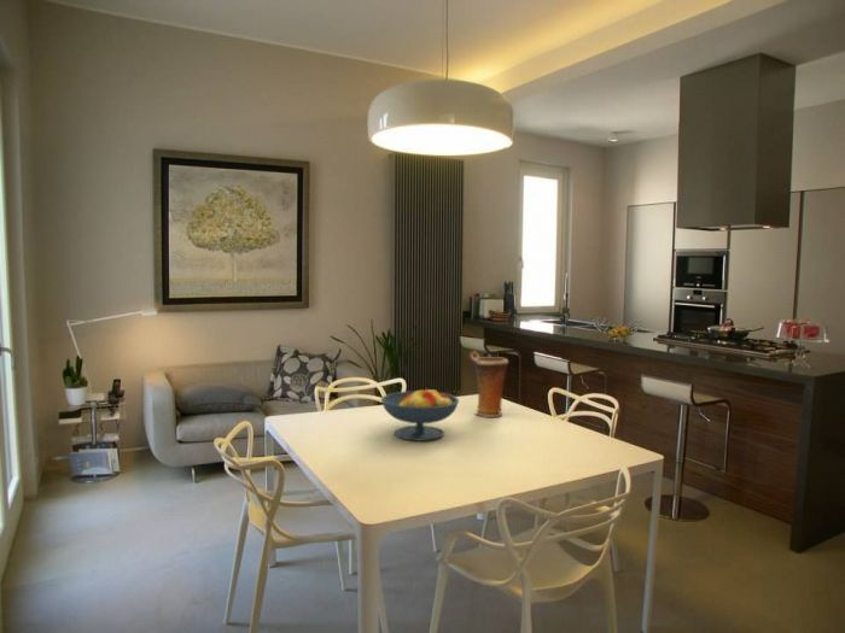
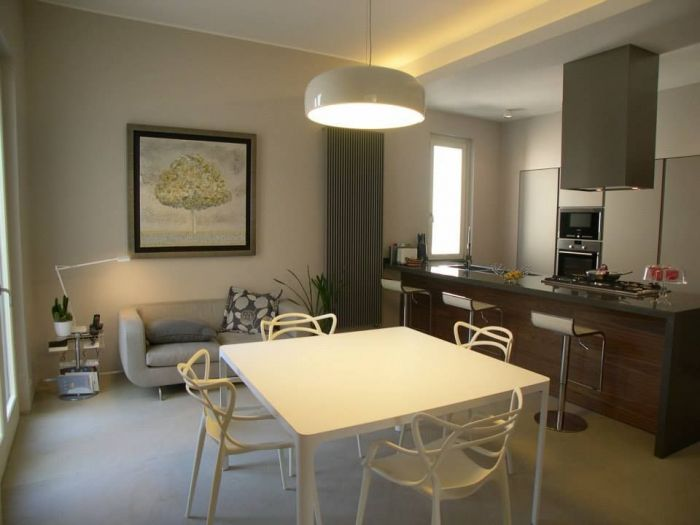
- fruit bowl (419, 410)
- vase (489, 382)
